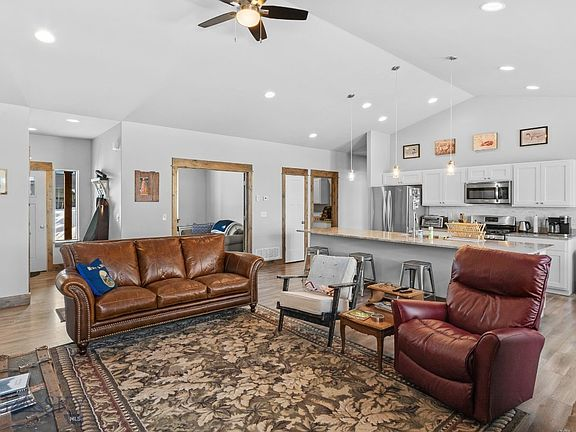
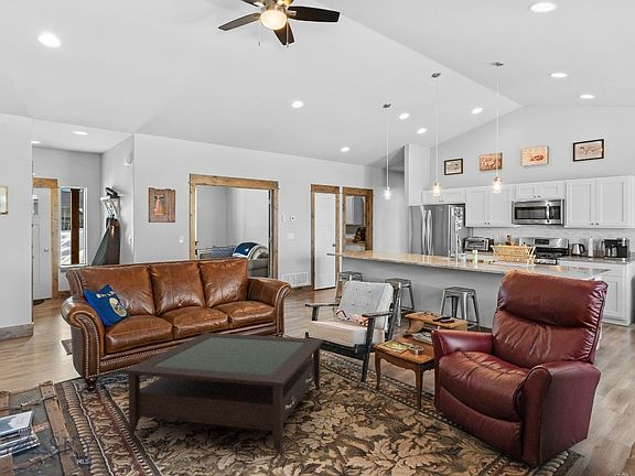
+ coffee table (236, 380)
